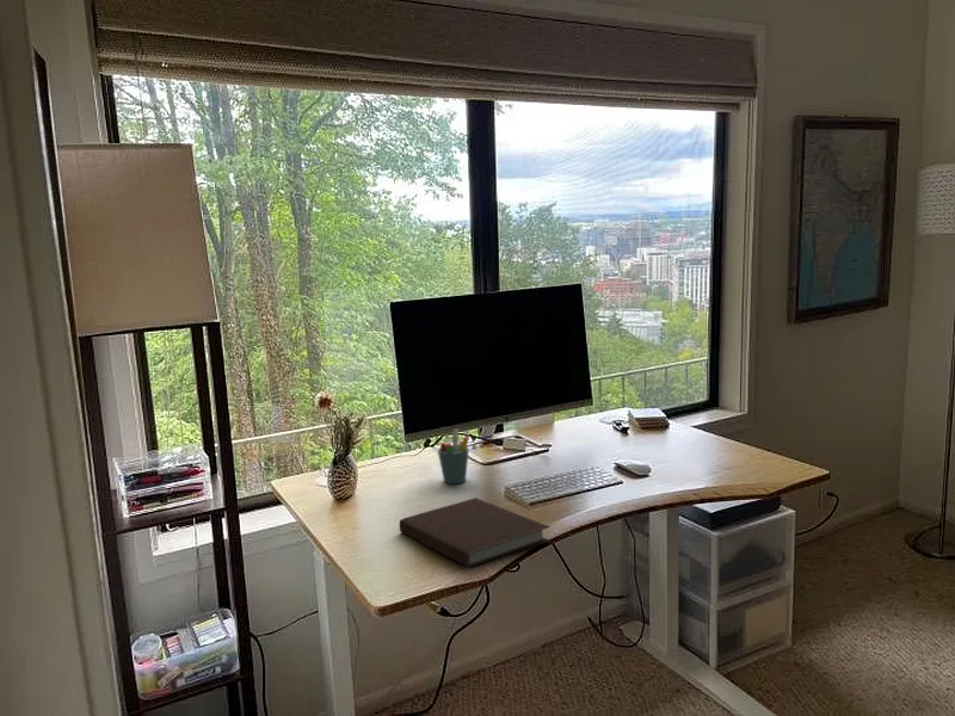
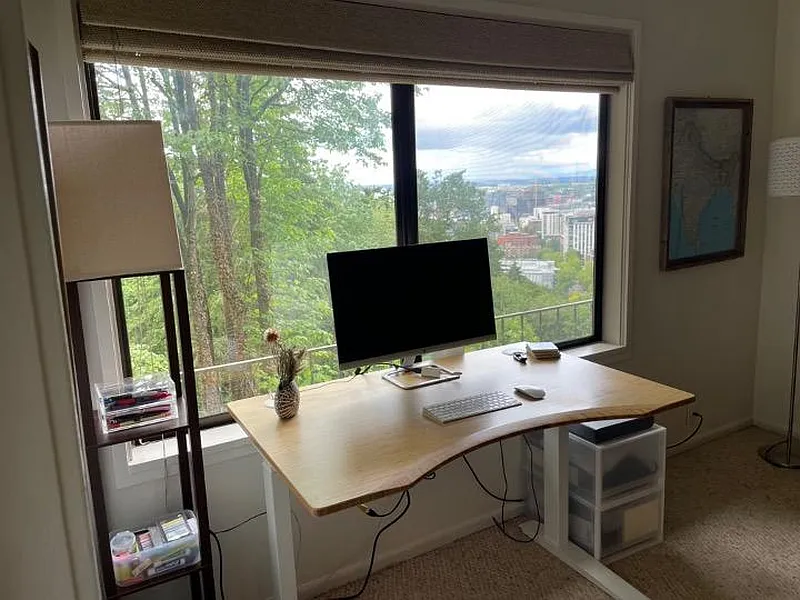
- notebook (473, 530)
- pen holder (454, 456)
